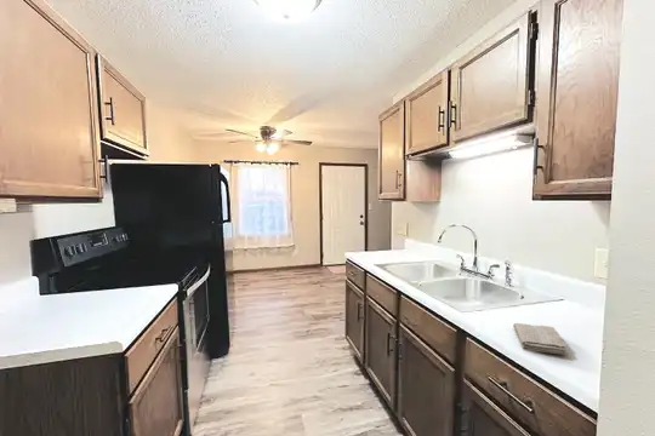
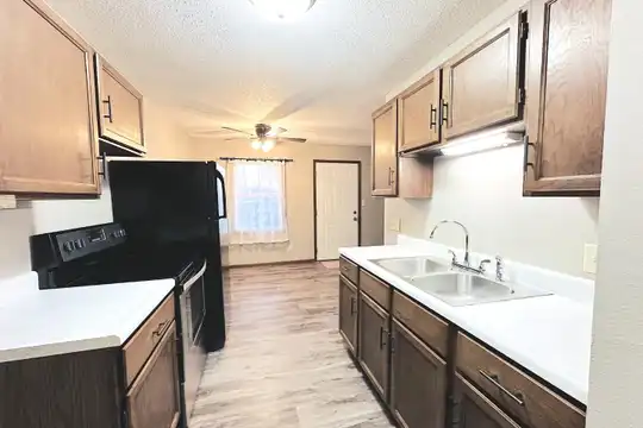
- washcloth (537, 335)
